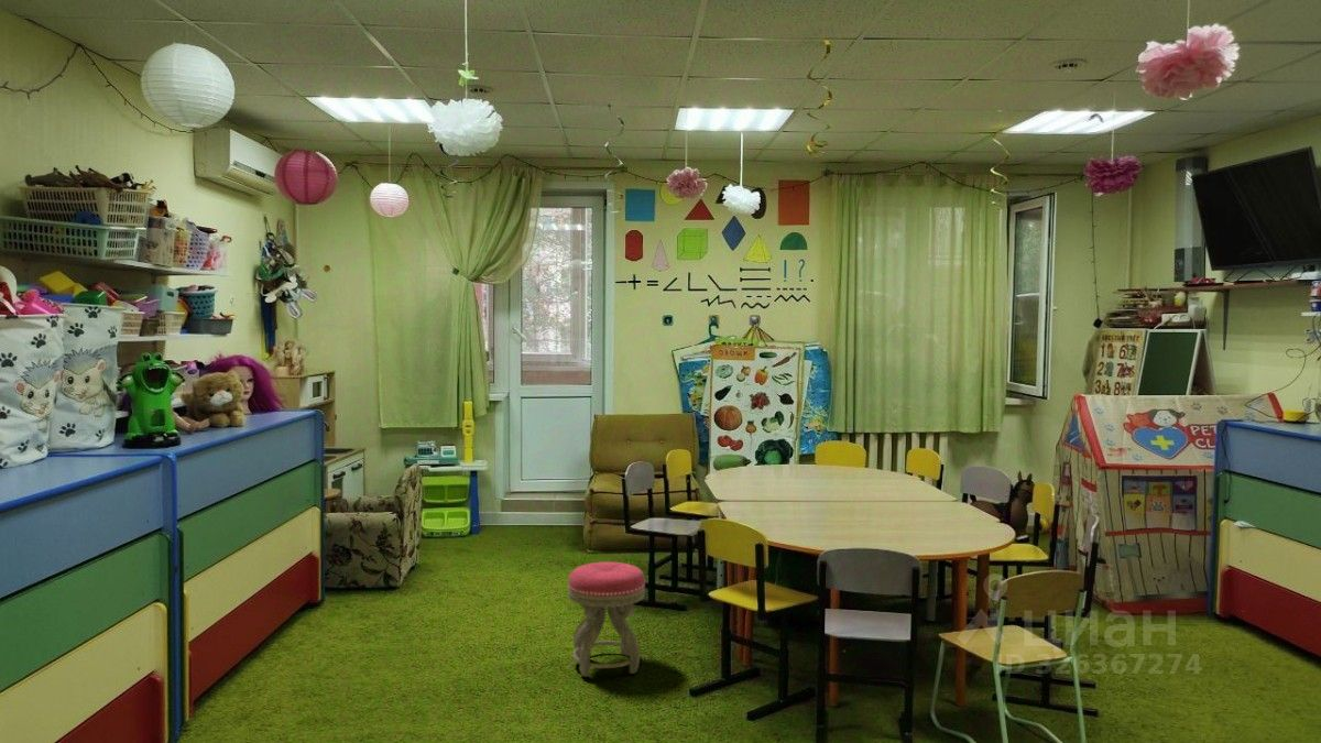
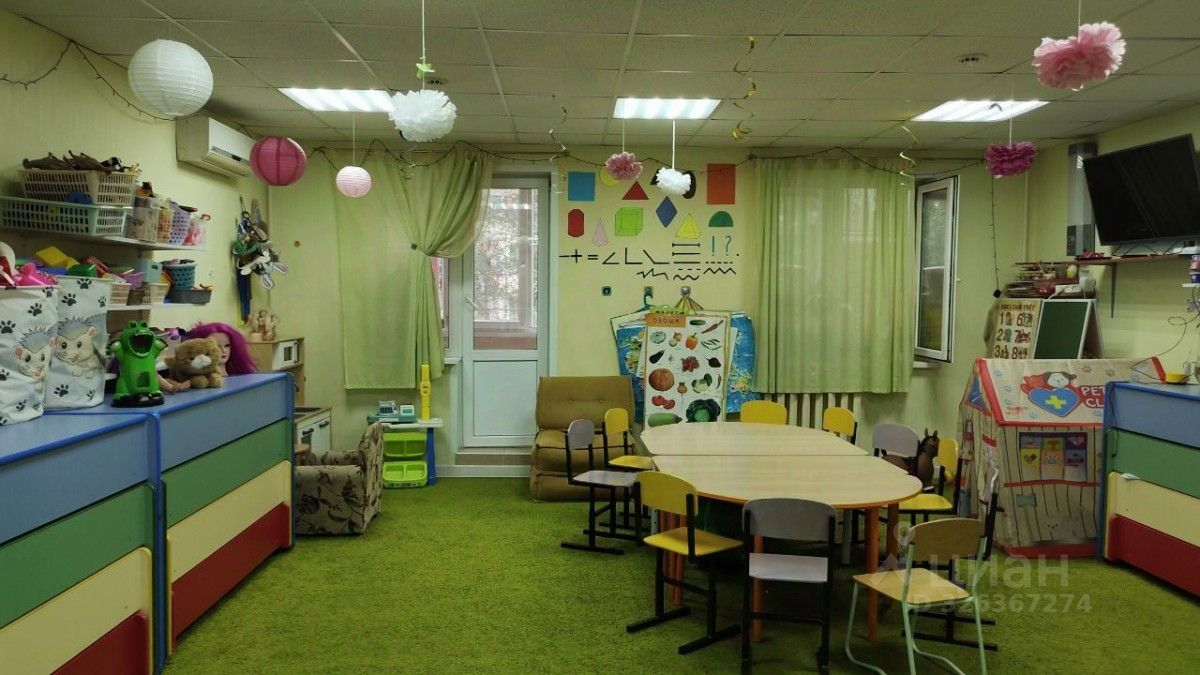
- stool (604, 616)
